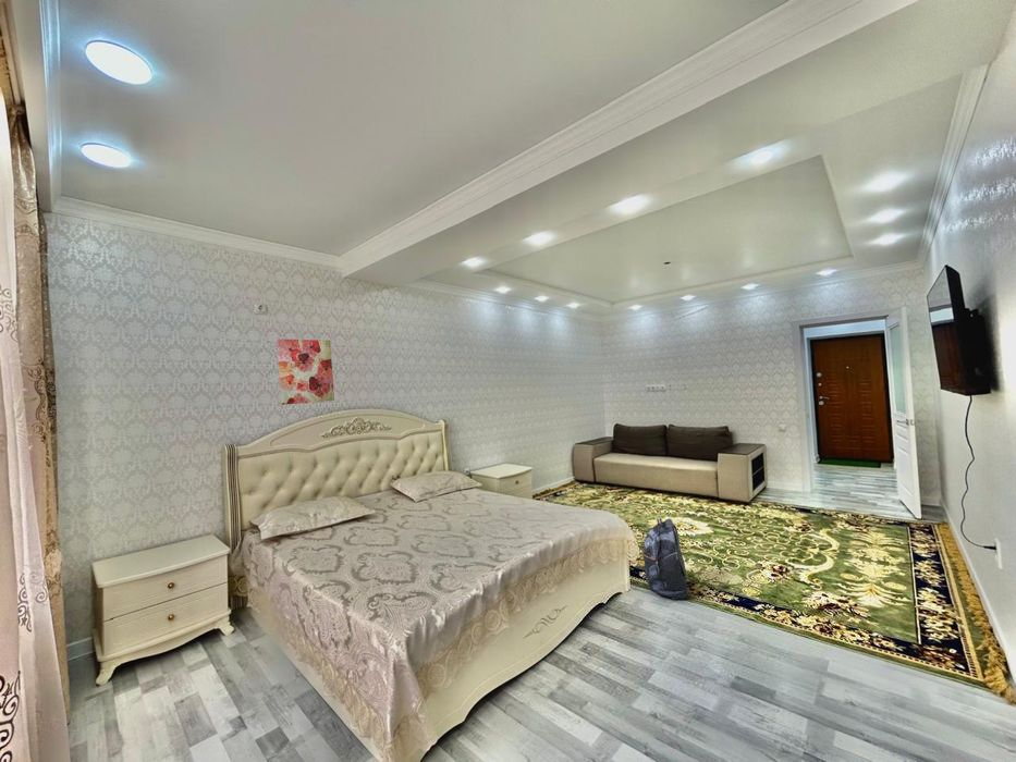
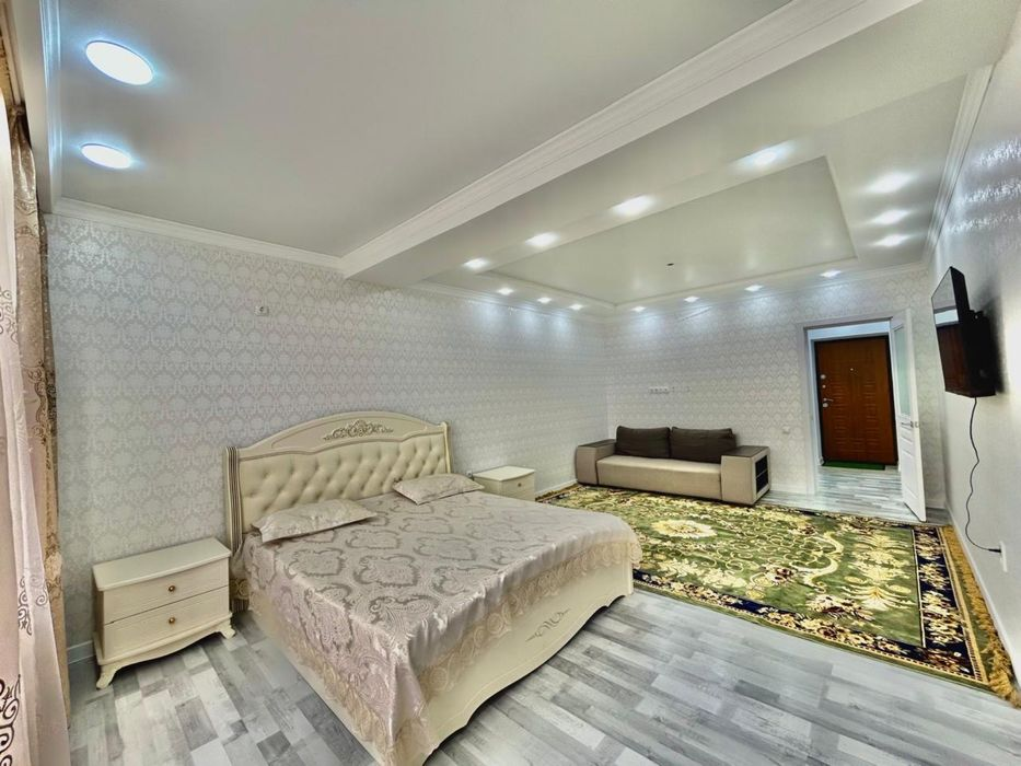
- backpack (668, 553)
- wall art (306, 371)
